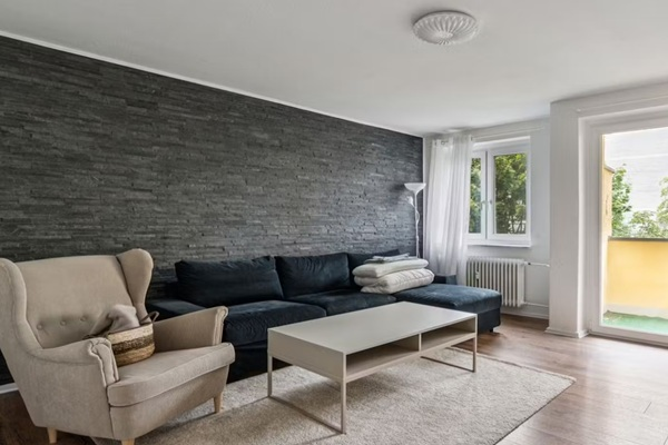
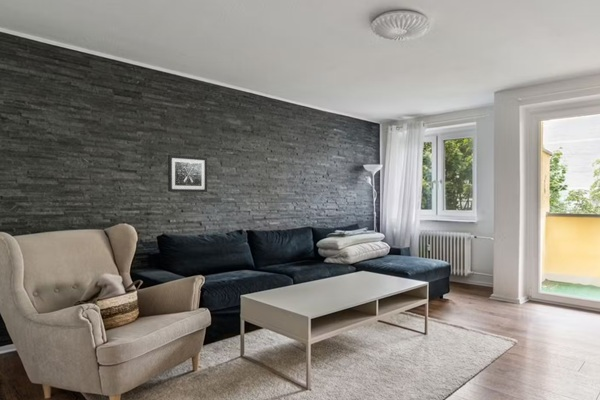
+ wall art (188, 174)
